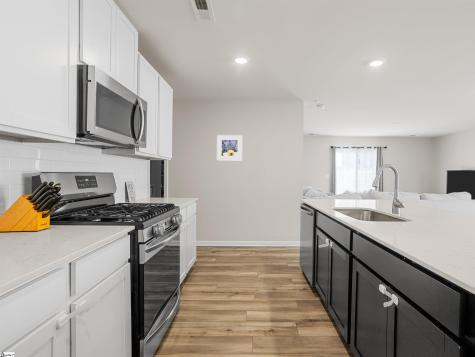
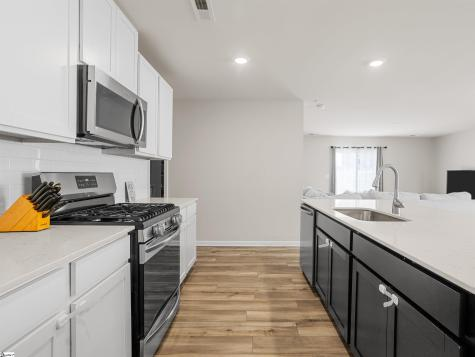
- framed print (229, 147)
